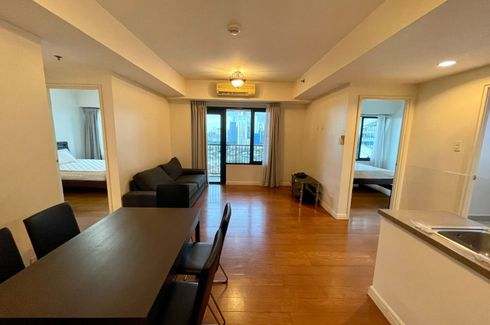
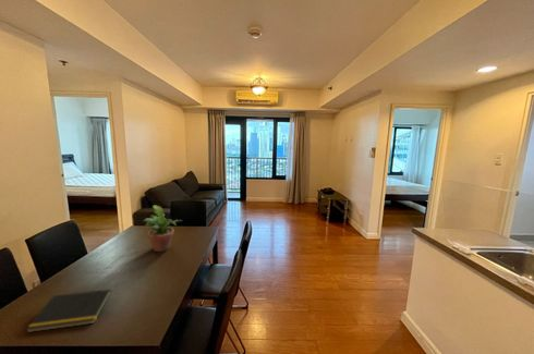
+ notepad (72, 308)
+ potted plant (162, 229)
